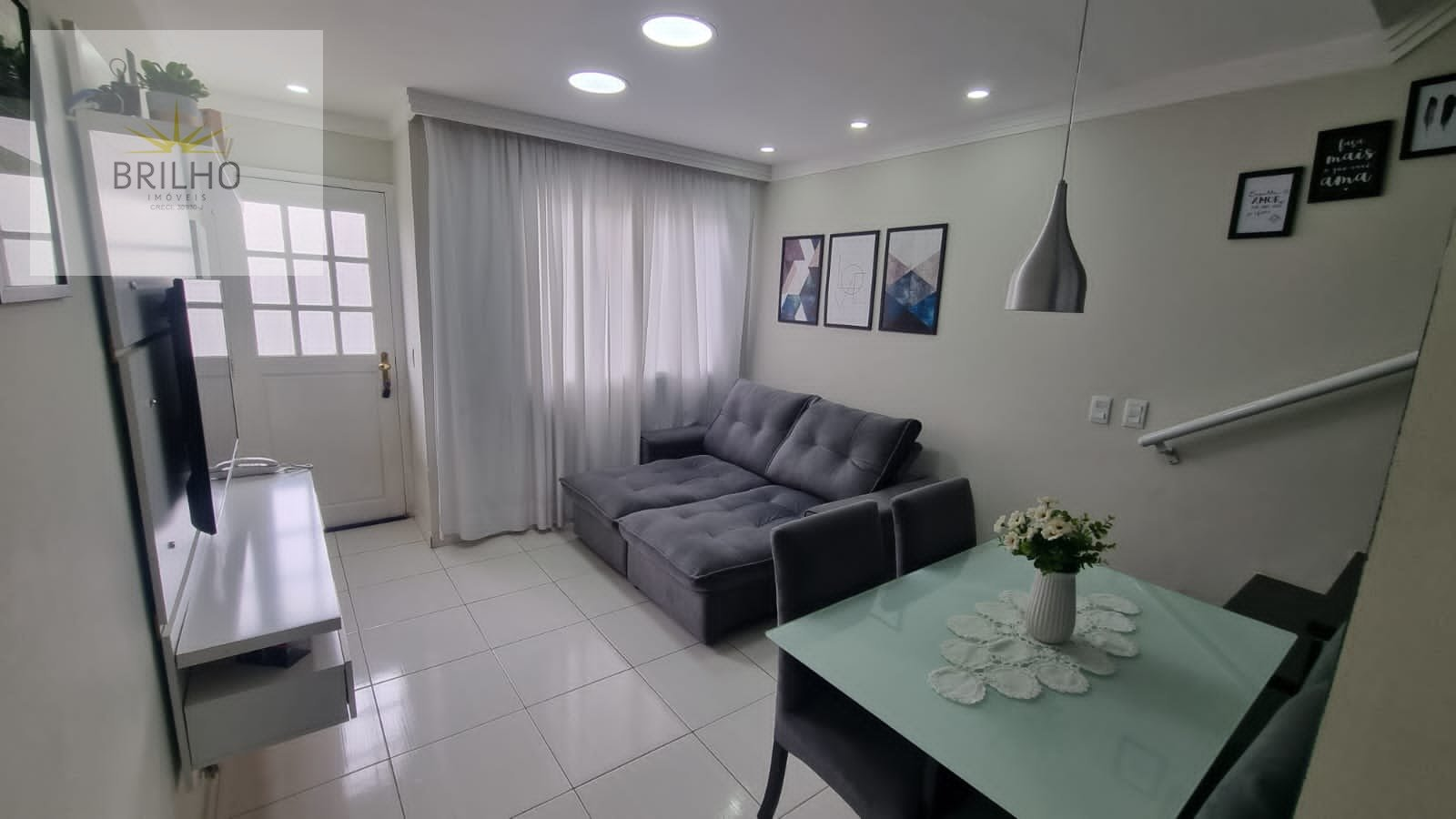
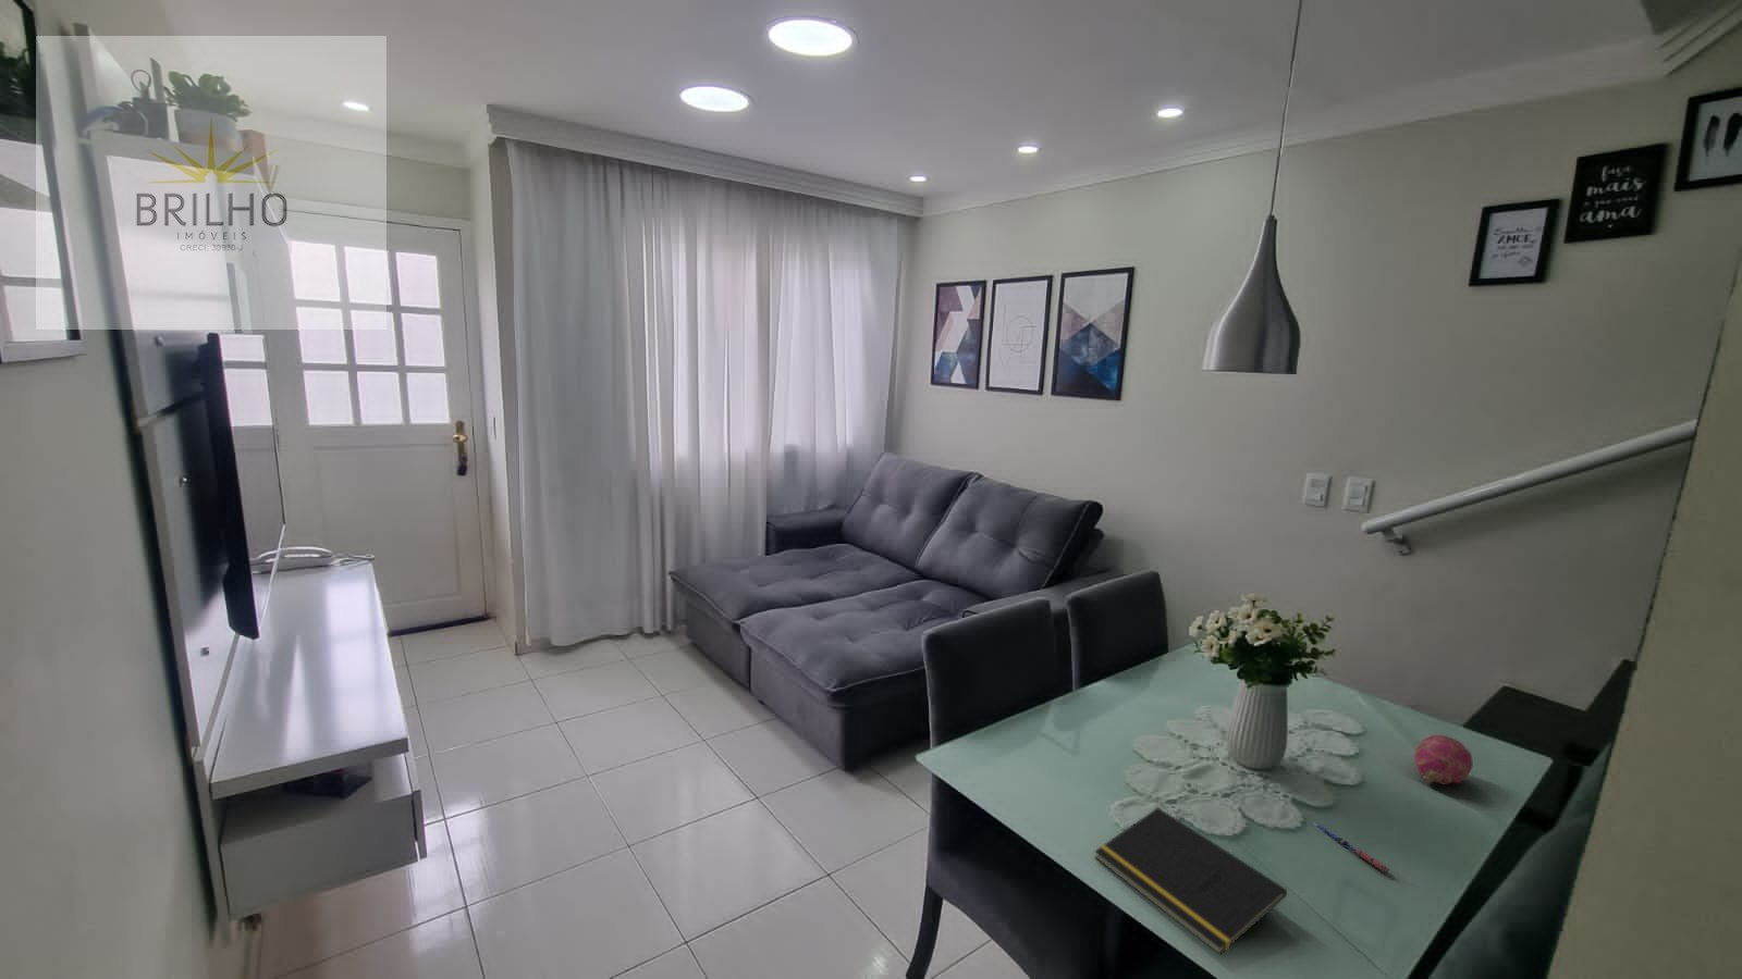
+ fruit (1442, 757)
+ pen (1348, 844)
+ notepad (1184, 873)
